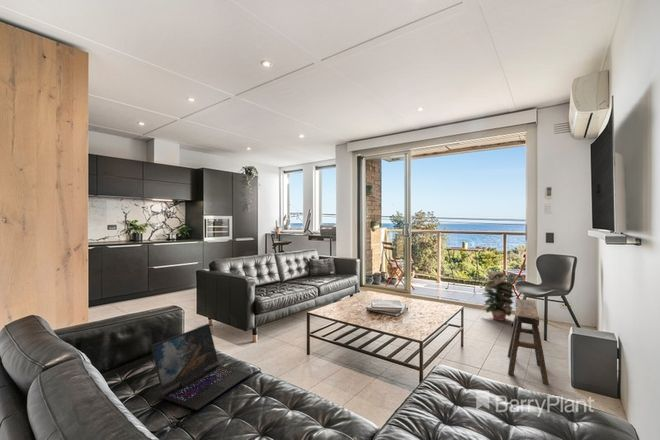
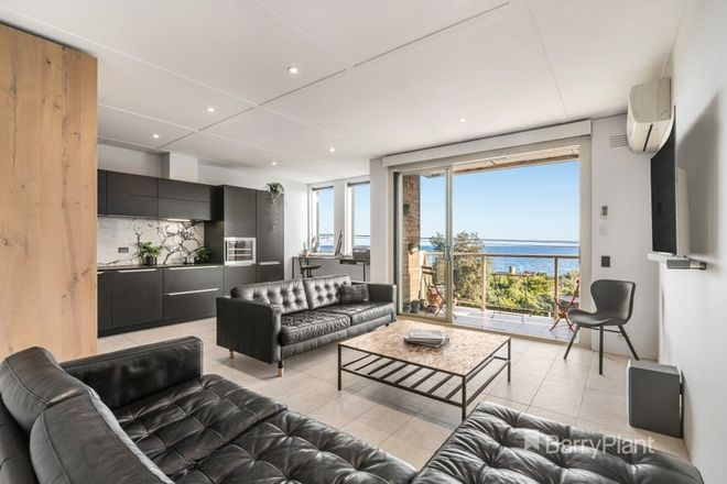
- stool (525, 342)
- decorative plant (498, 295)
- laptop (203, 361)
